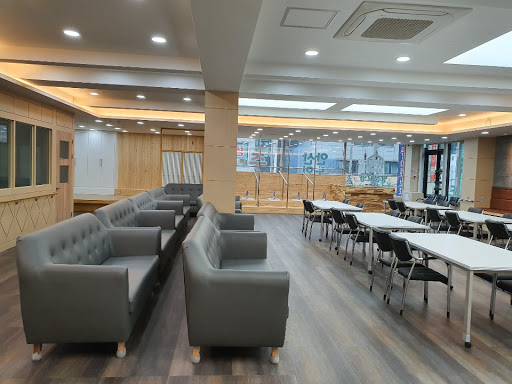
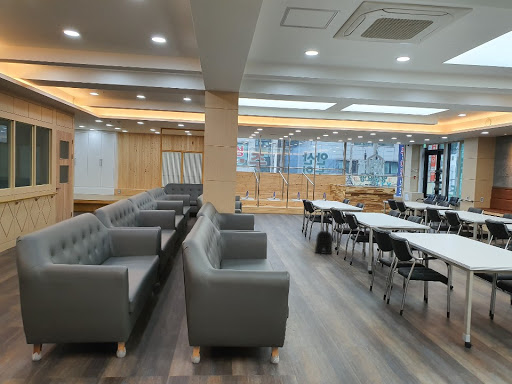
+ backpack (324, 241)
